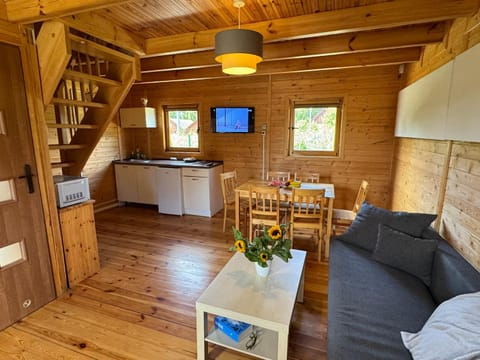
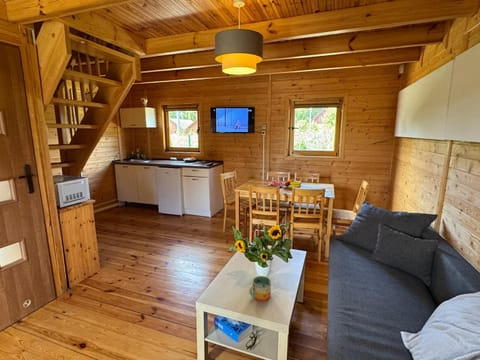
+ mug (259, 288)
